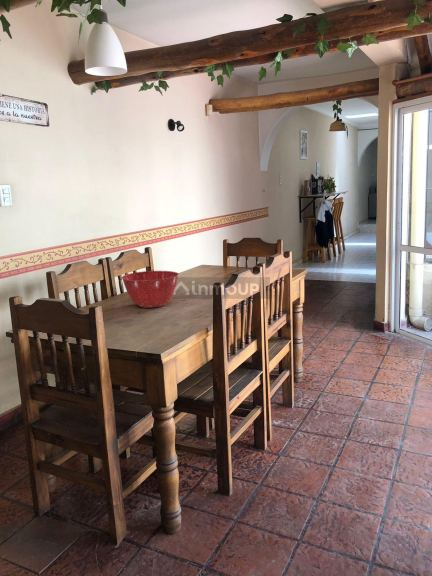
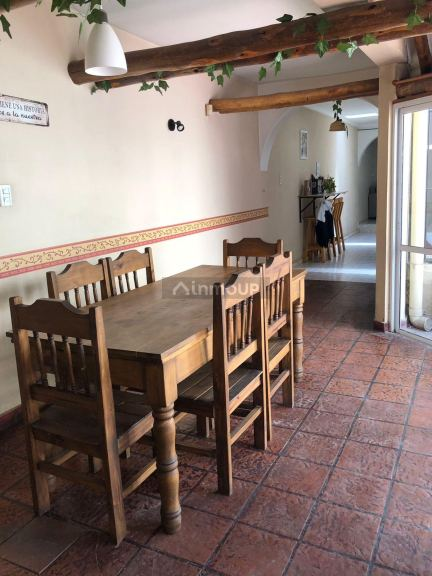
- mixing bowl (151, 289)
